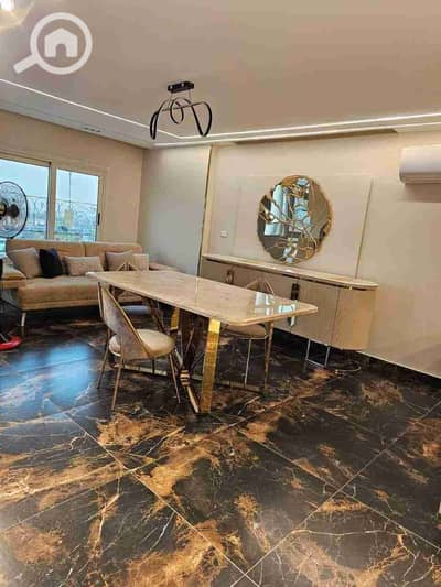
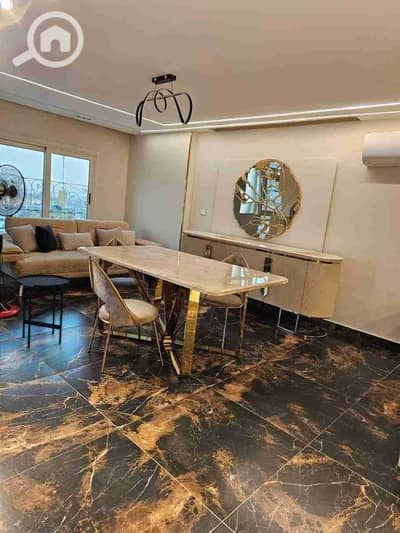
+ side table (42, 310)
